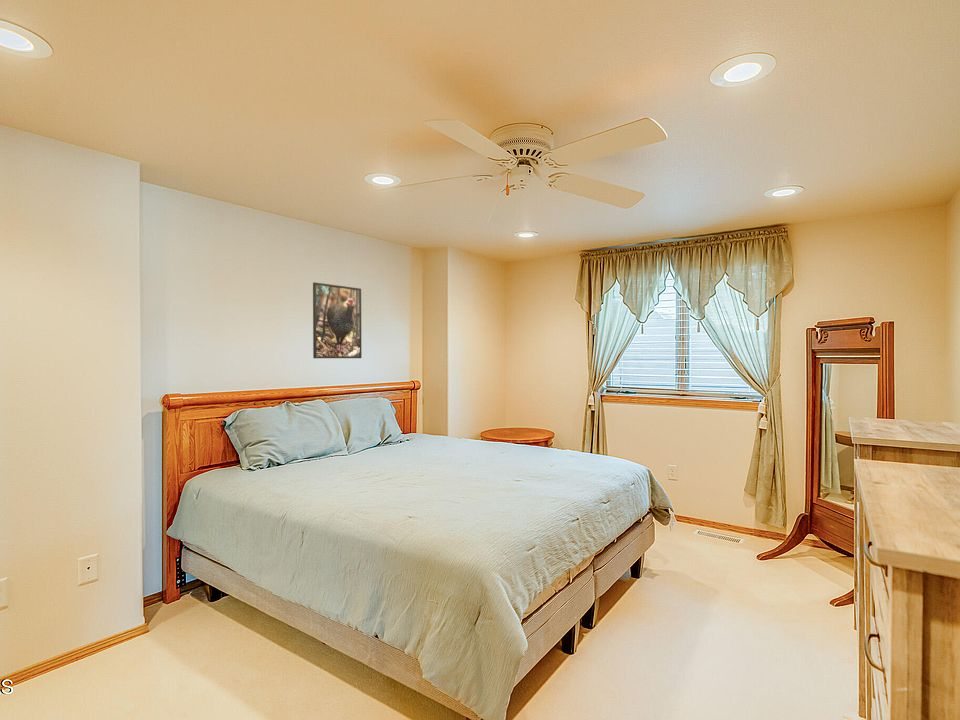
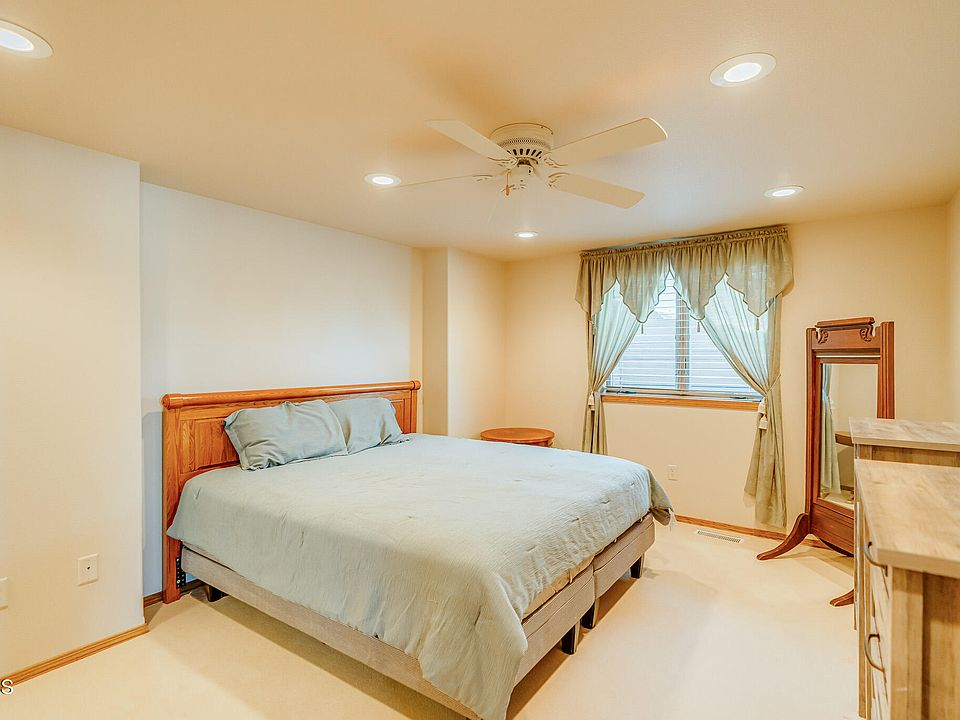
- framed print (338, 322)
